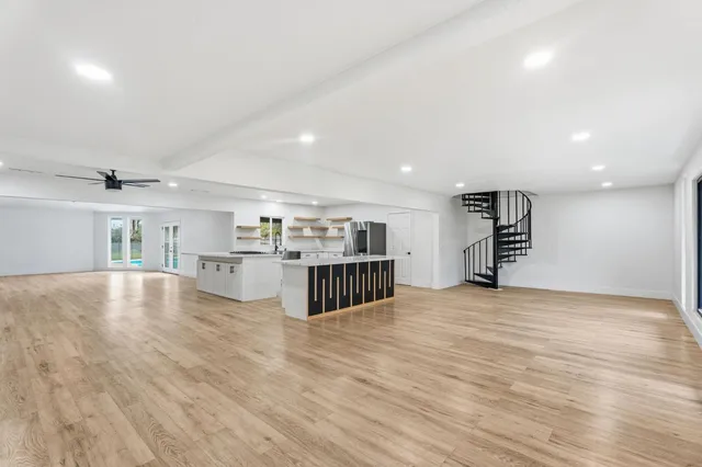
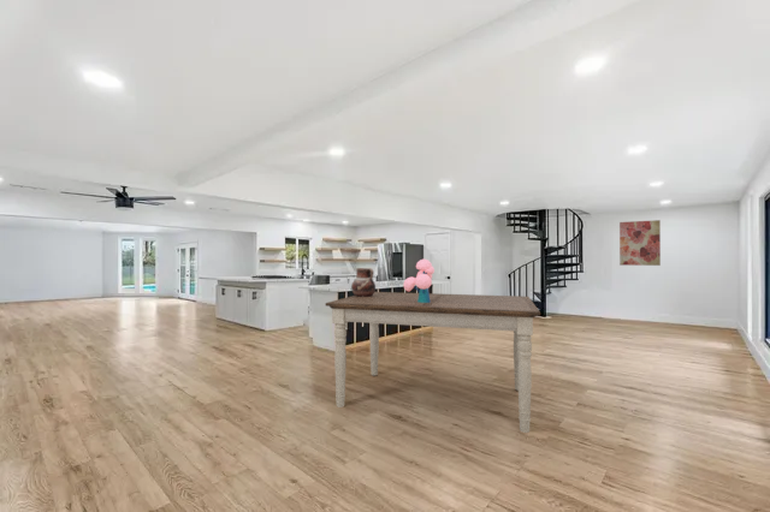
+ dining table (434, 326)
+ ceramic pot (363, 281)
+ wall art (639, 243)
+ bouquet (421, 280)
